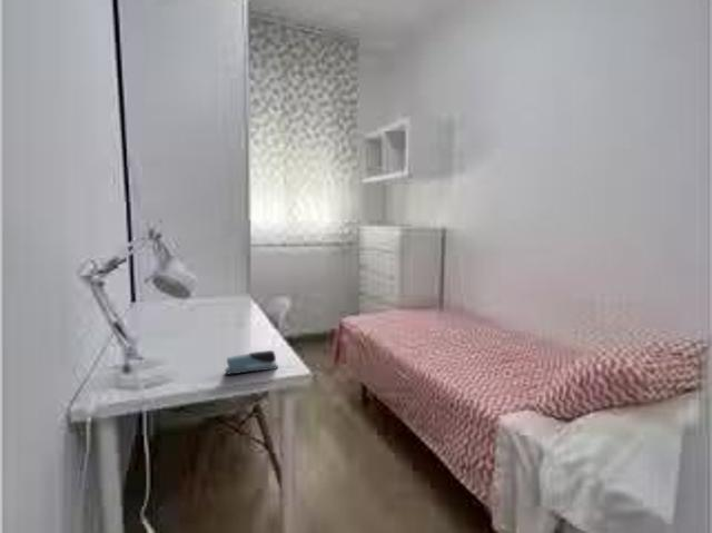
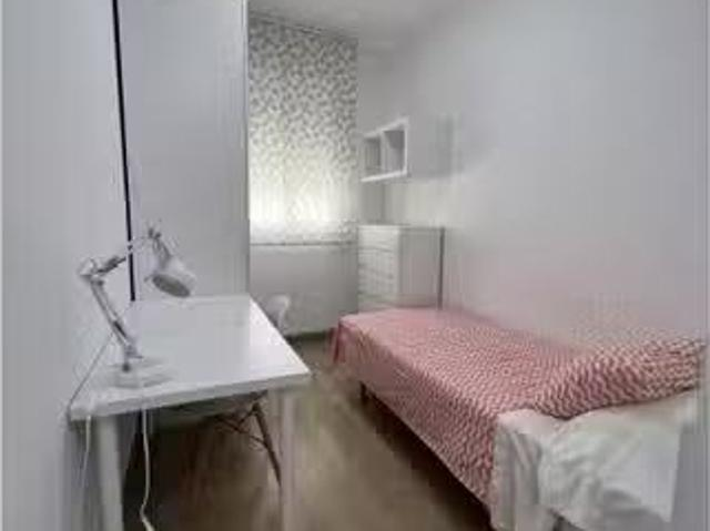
- stapler (251, 361)
